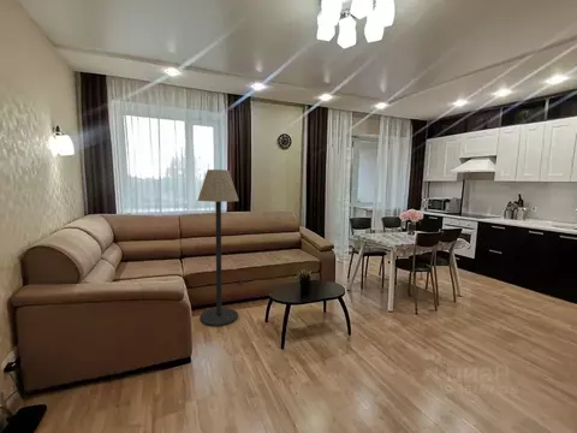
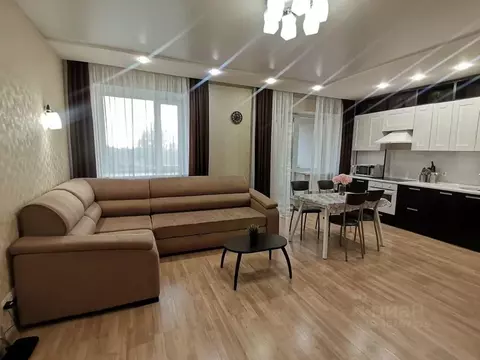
- floor lamp (218, 245)
